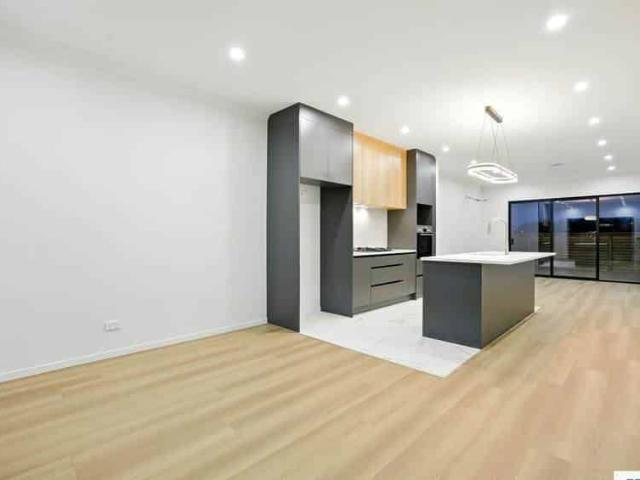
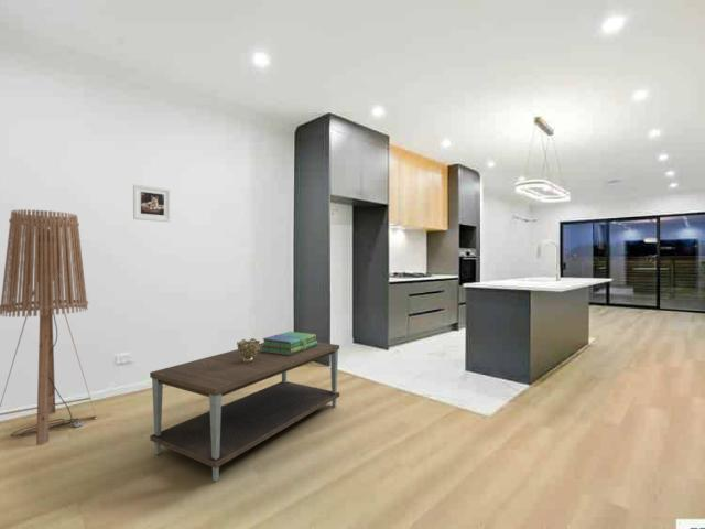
+ stack of books (290, 342)
+ decorative bowl (248, 350)
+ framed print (152, 203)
+ floor lamp (45, 321)
+ coffee table (258, 391)
